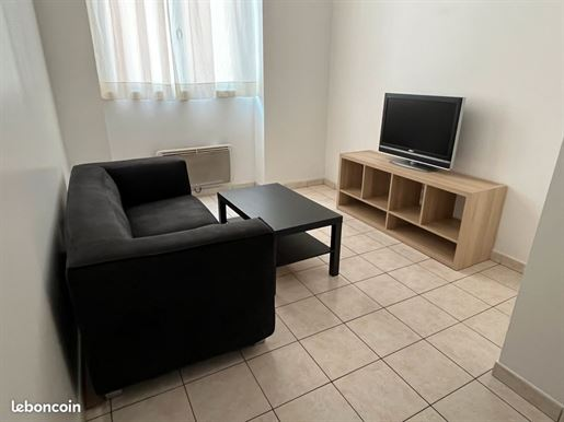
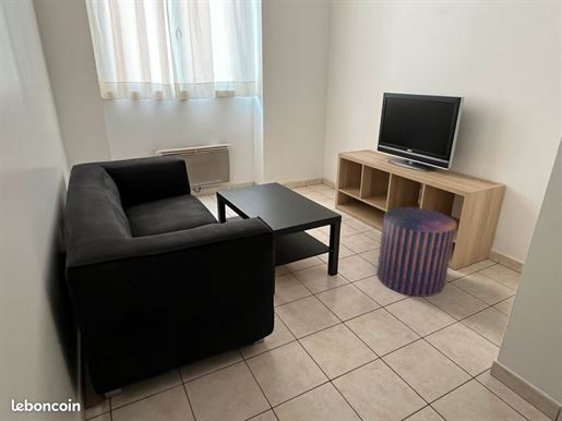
+ stool (414, 249)
